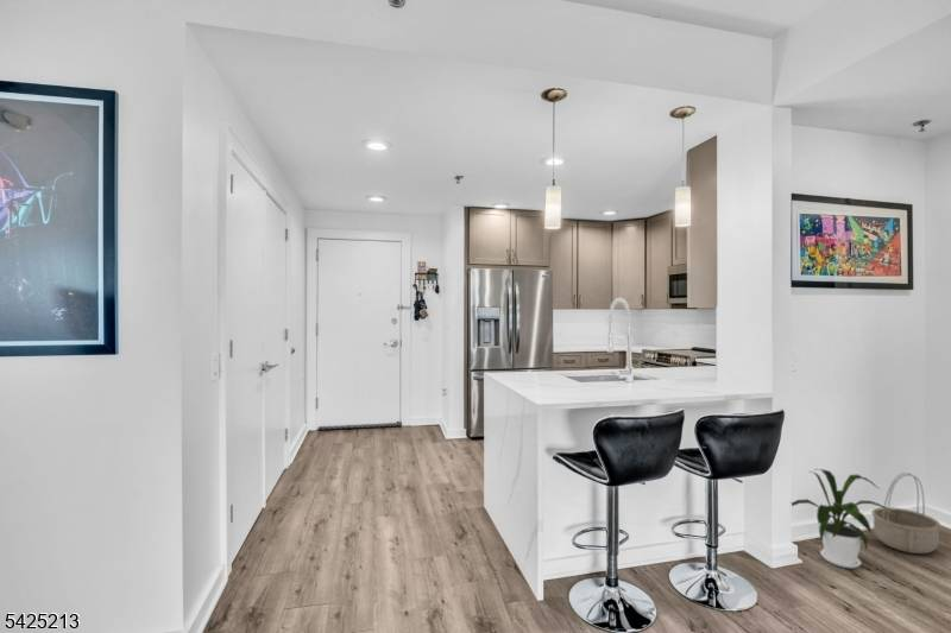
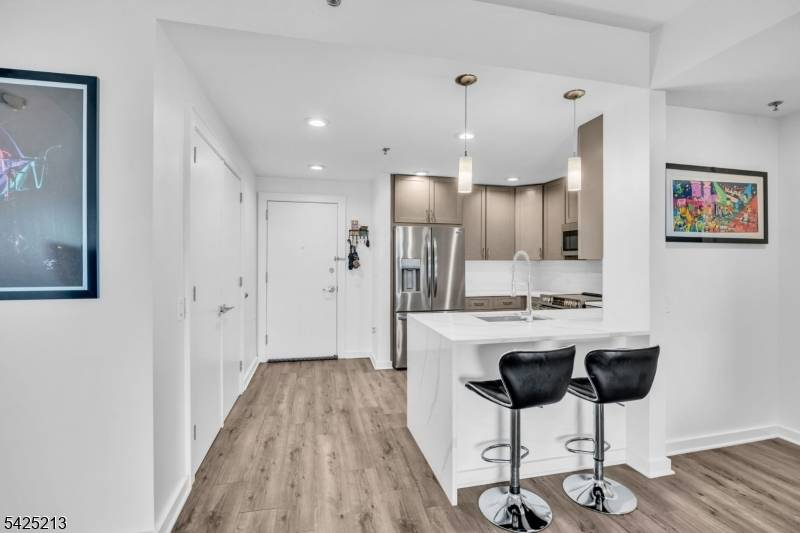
- house plant (839, 514)
- basket (905, 509)
